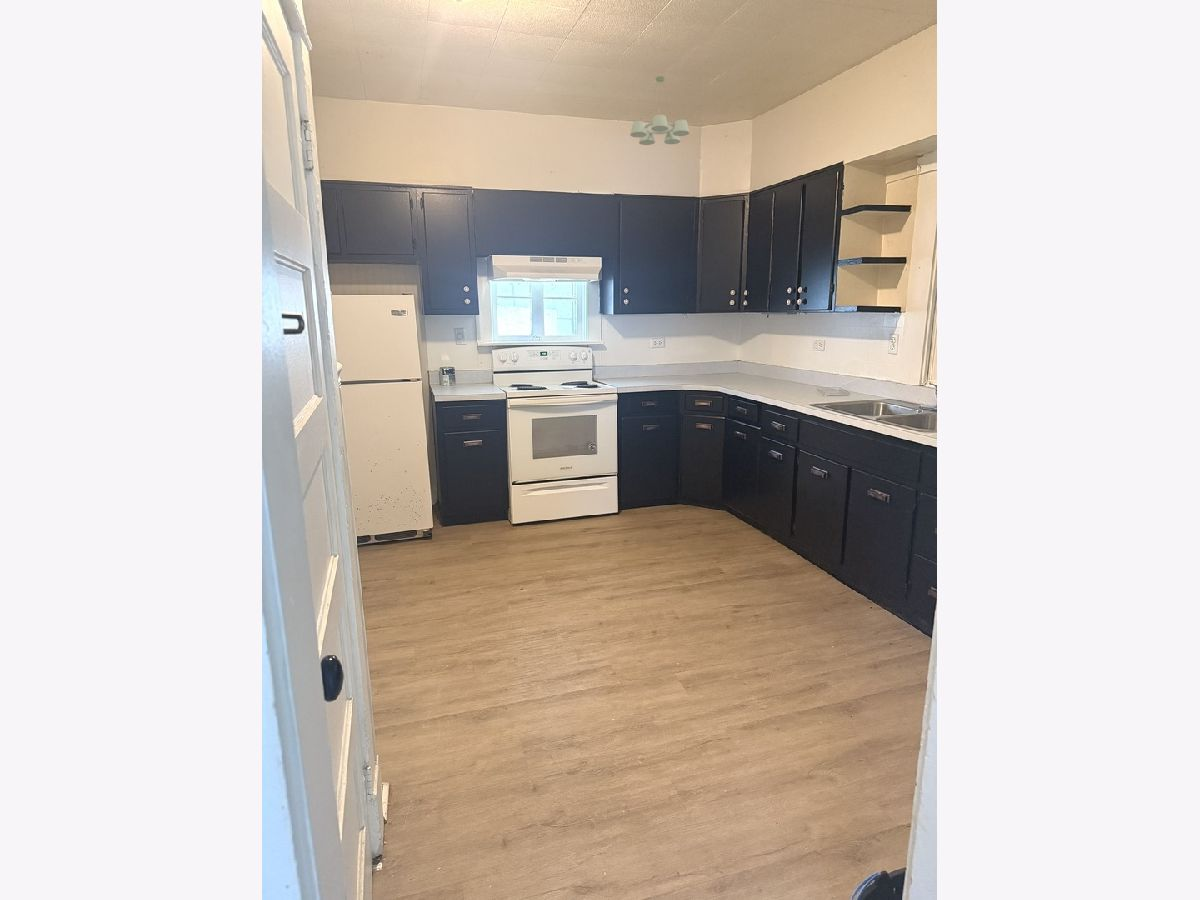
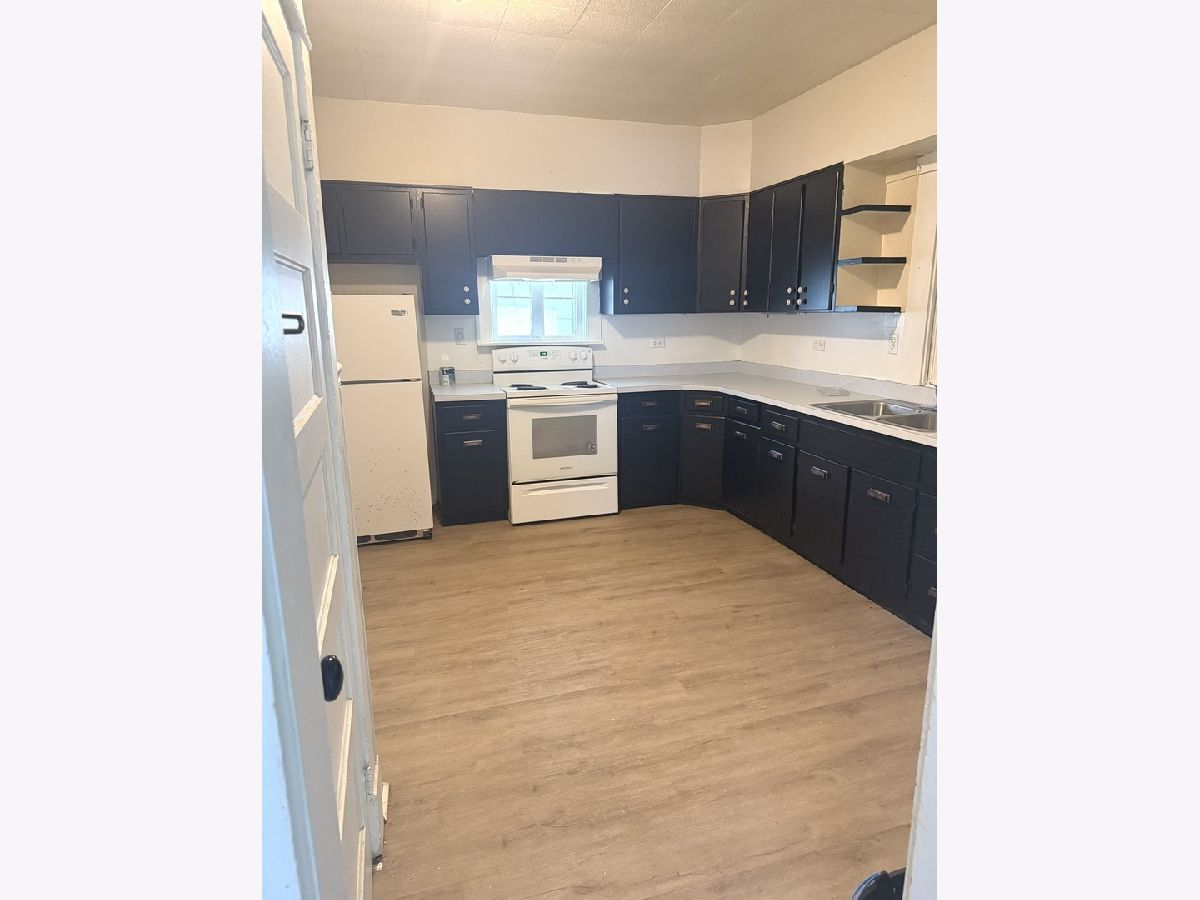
- ceiling light fixture (659, 102)
